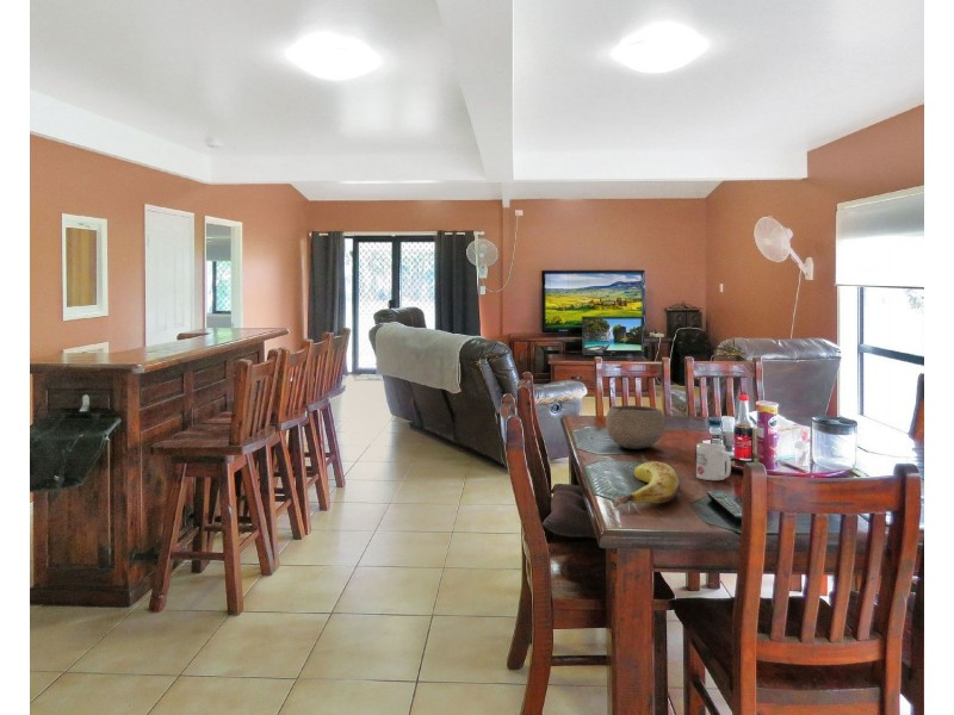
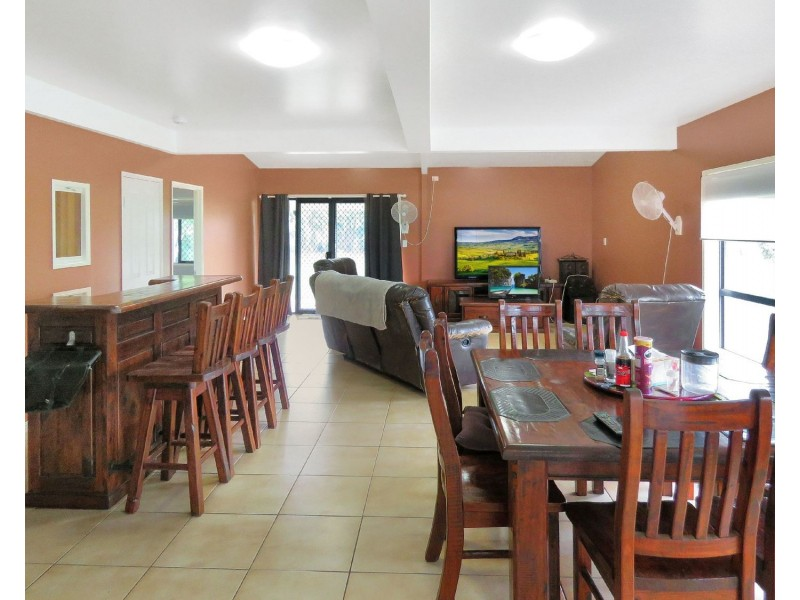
- banana (643, 479)
- mug (714, 462)
- bowl (634, 427)
